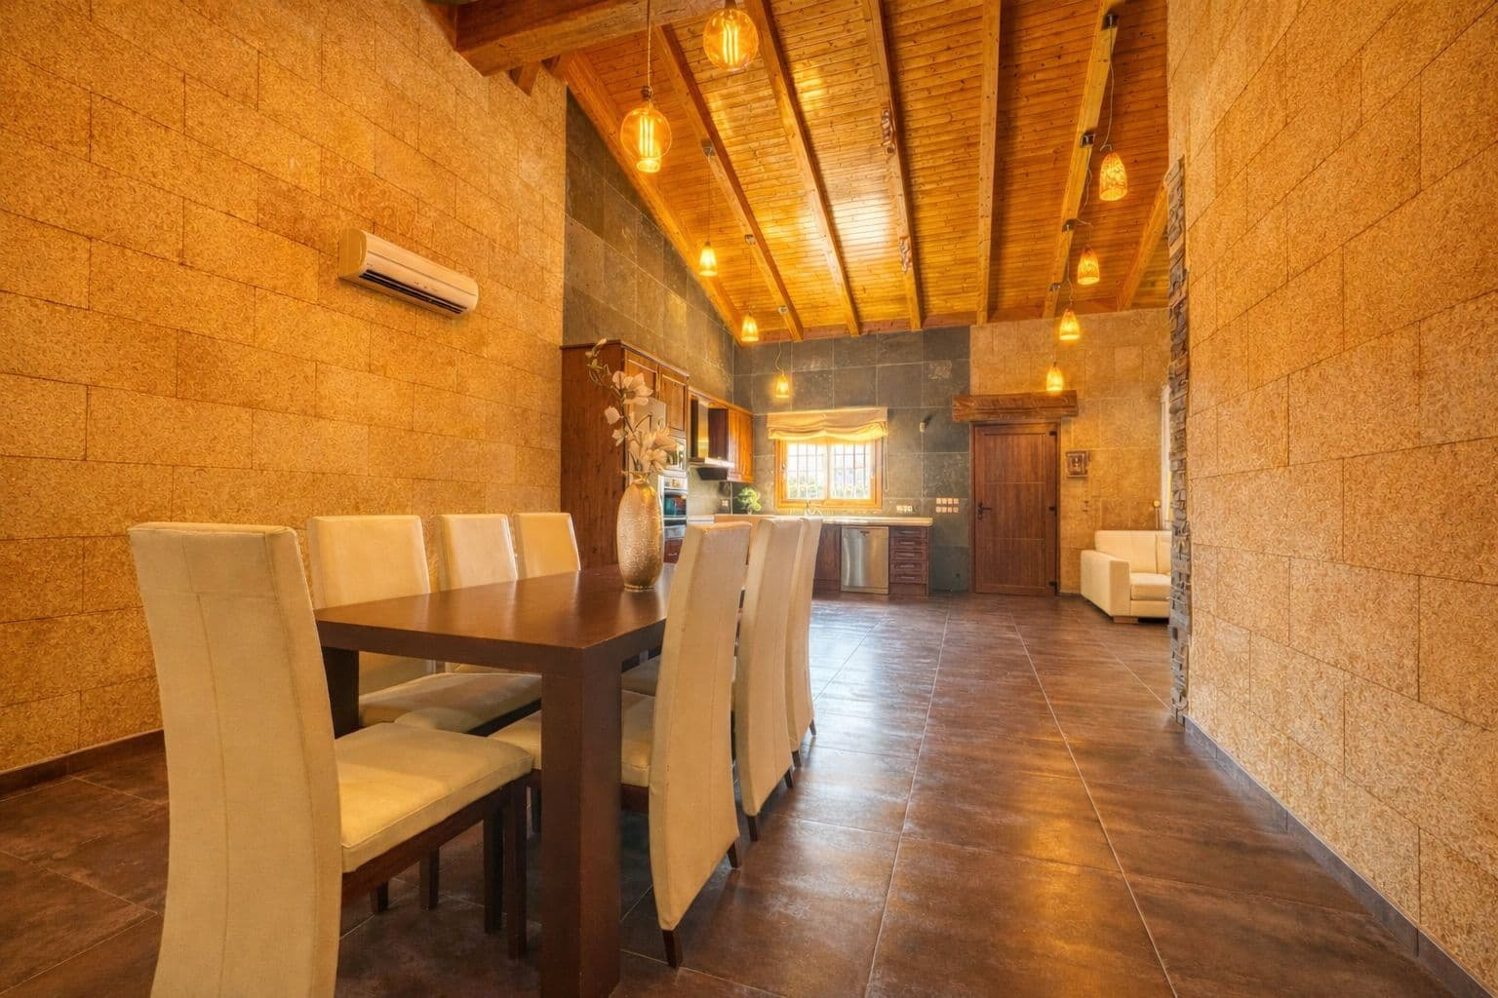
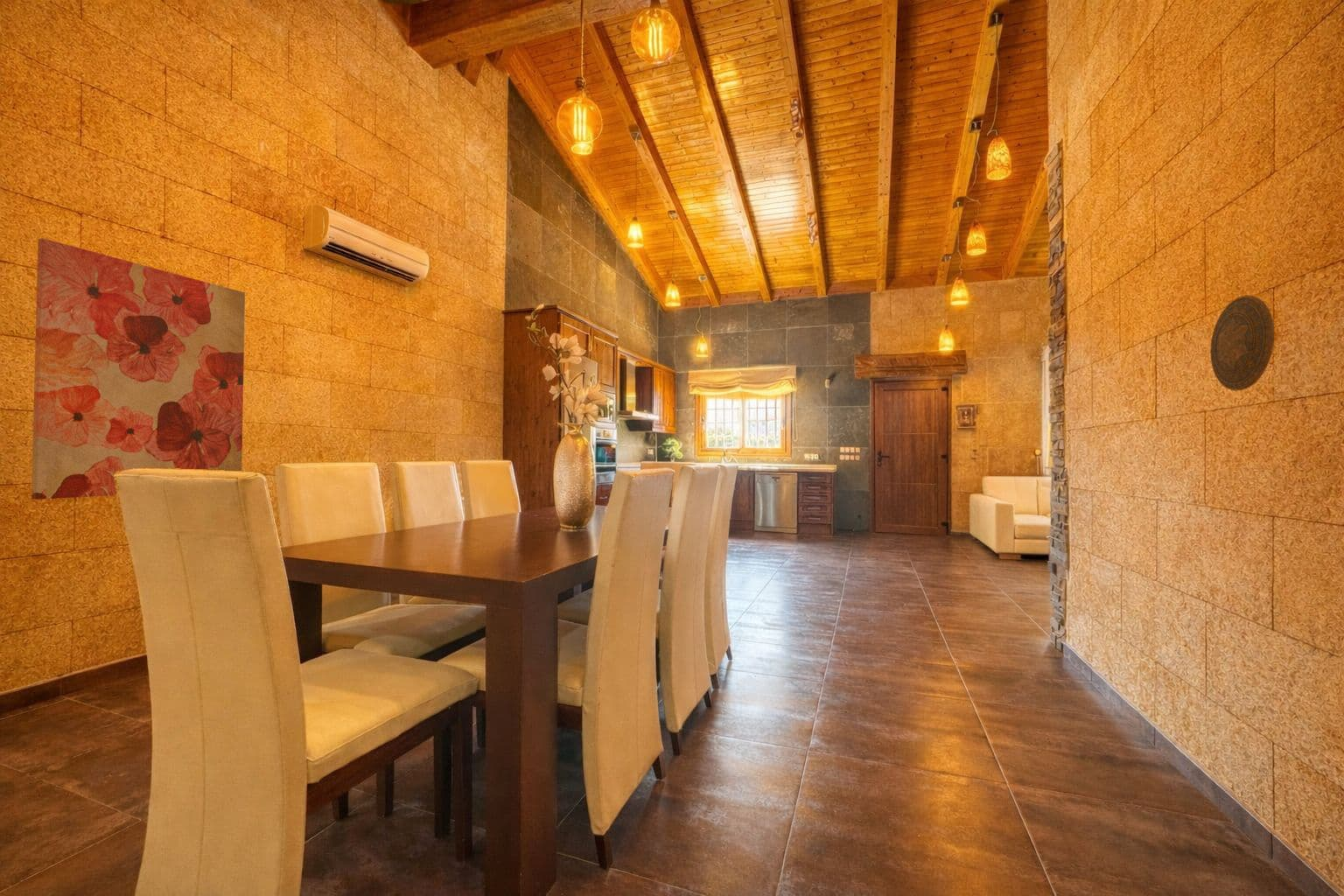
+ wall art (153, 381)
+ decorative plate (1235, 344)
